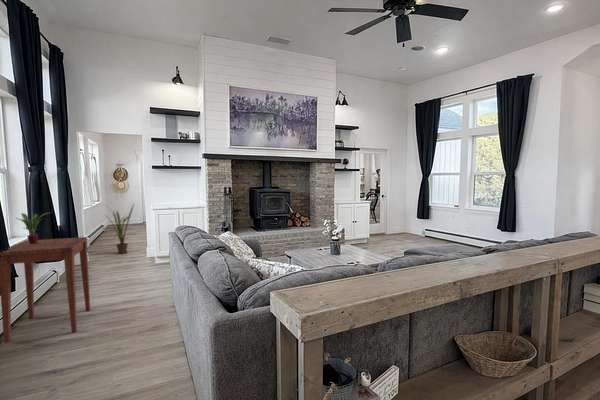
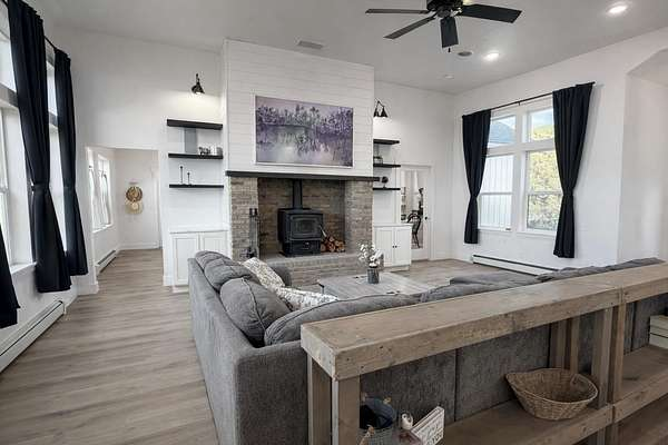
- side table (33, 284)
- house plant (118, 229)
- potted plant (35, 227)
